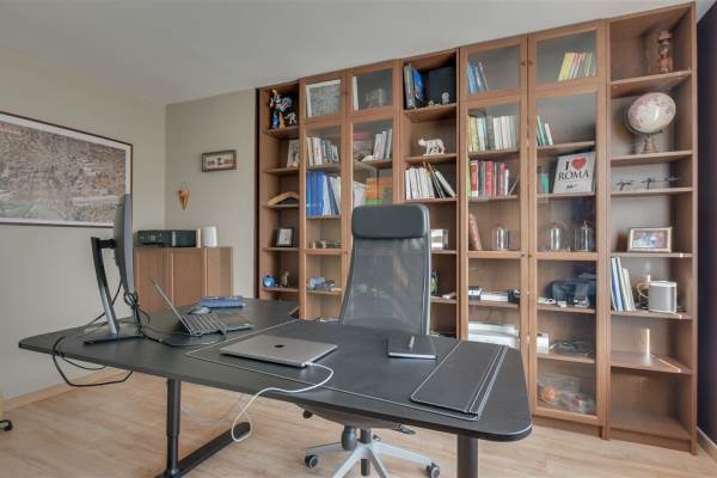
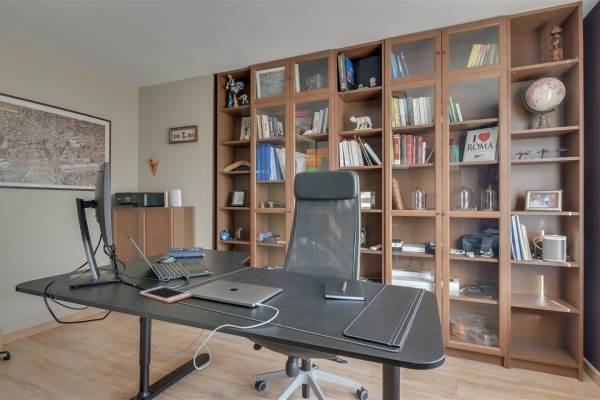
+ cell phone (165, 294)
